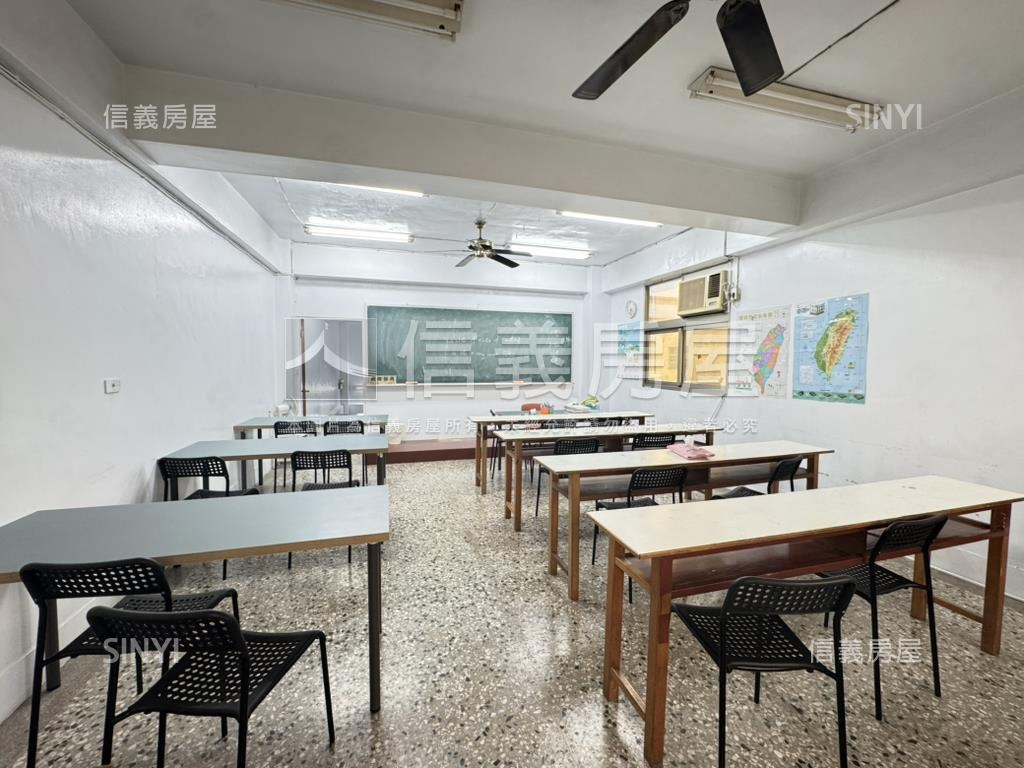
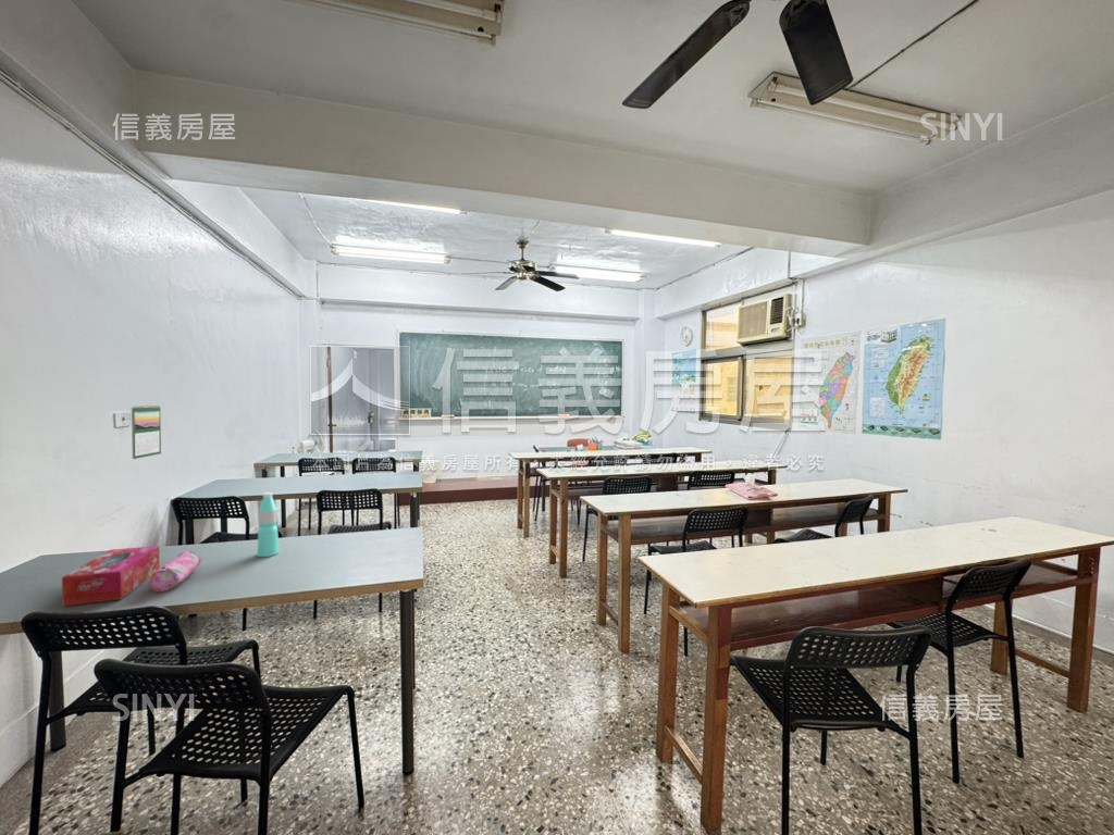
+ pencil case (176, 570)
+ water bottle (268, 523)
+ calendar (147, 431)
+ tissue box (115, 572)
